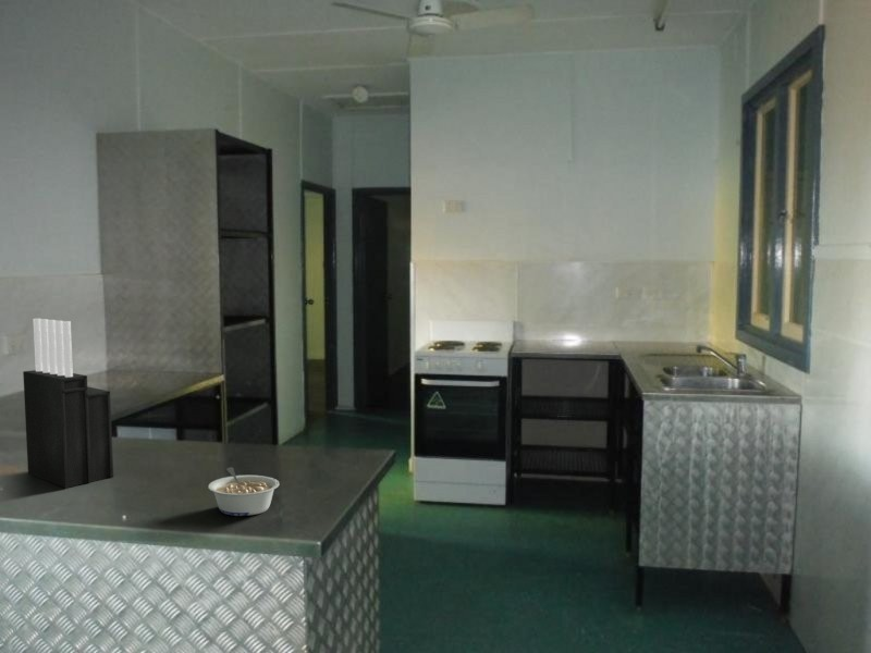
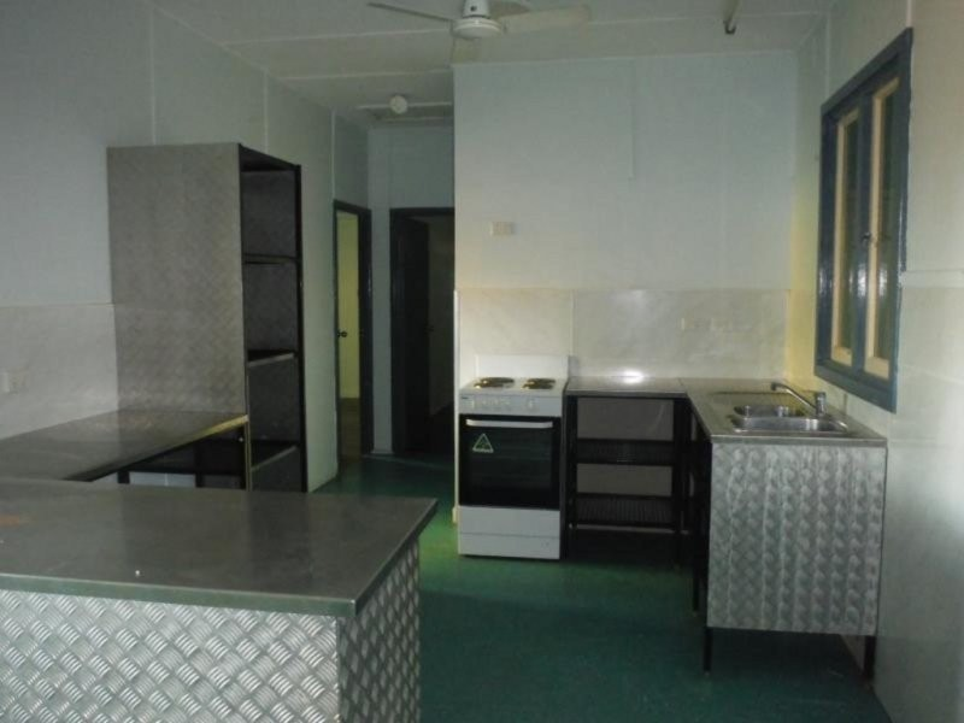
- knife block (72, 397)
- legume (242, 493)
